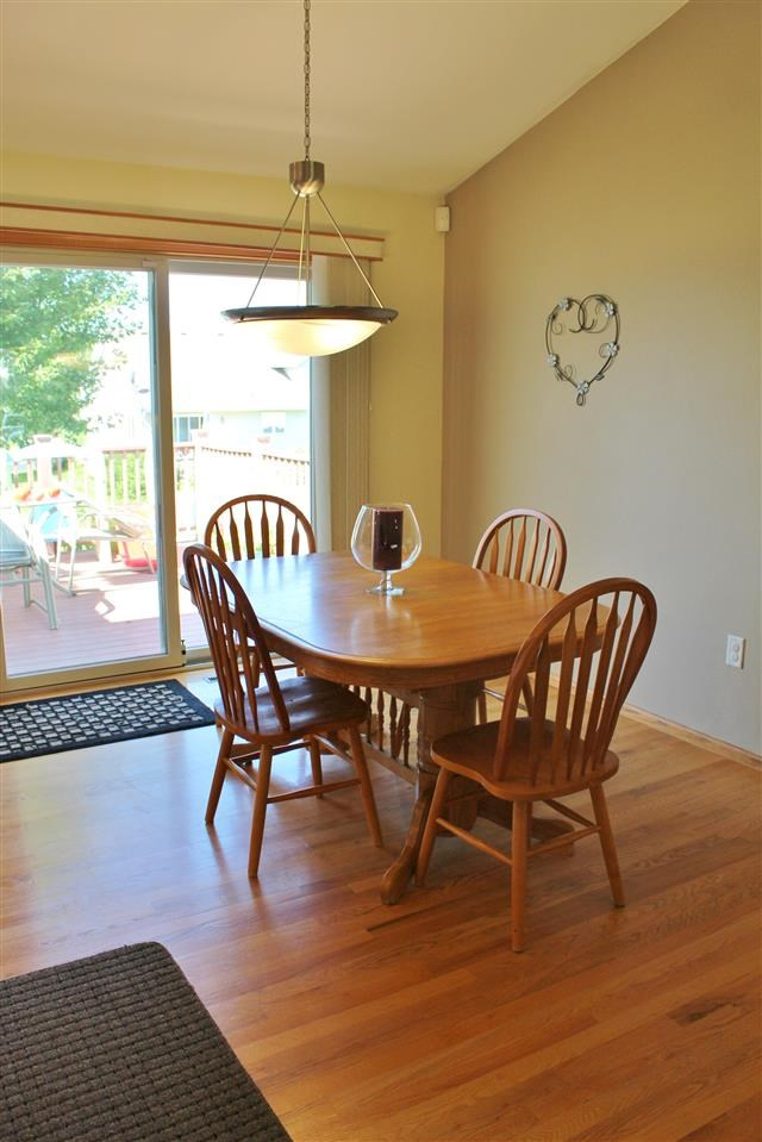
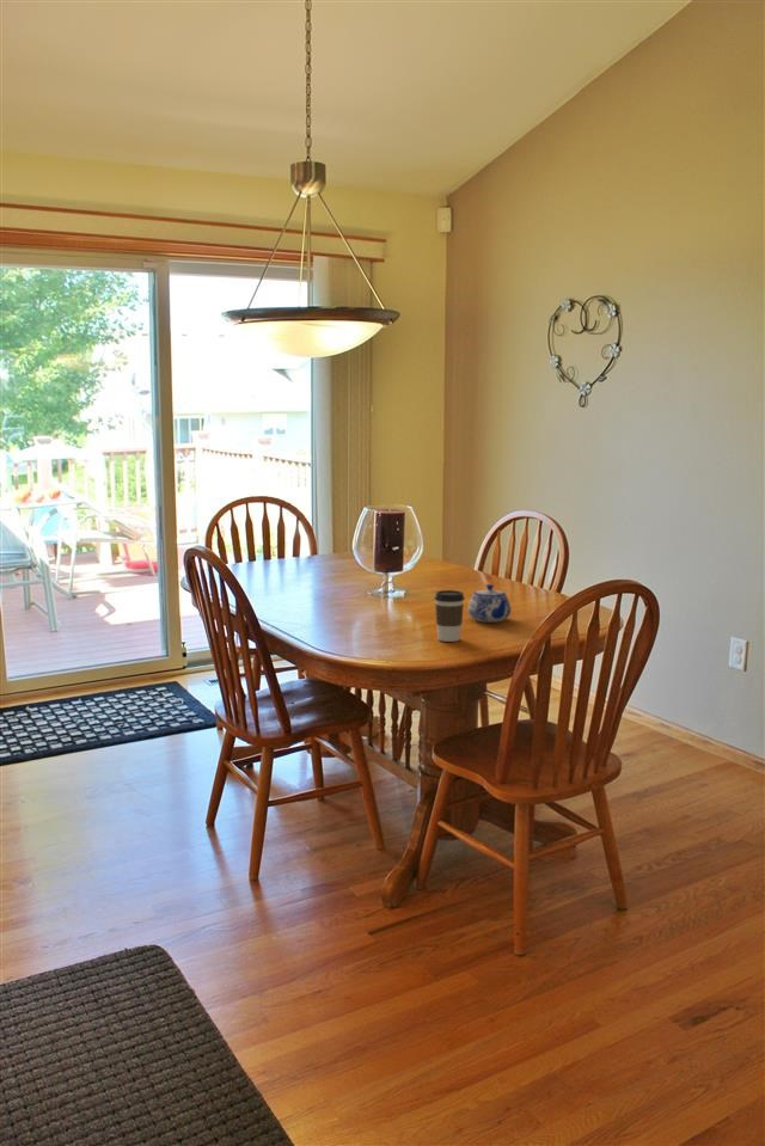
+ teapot (490, 602)
+ coffee cup (448, 615)
